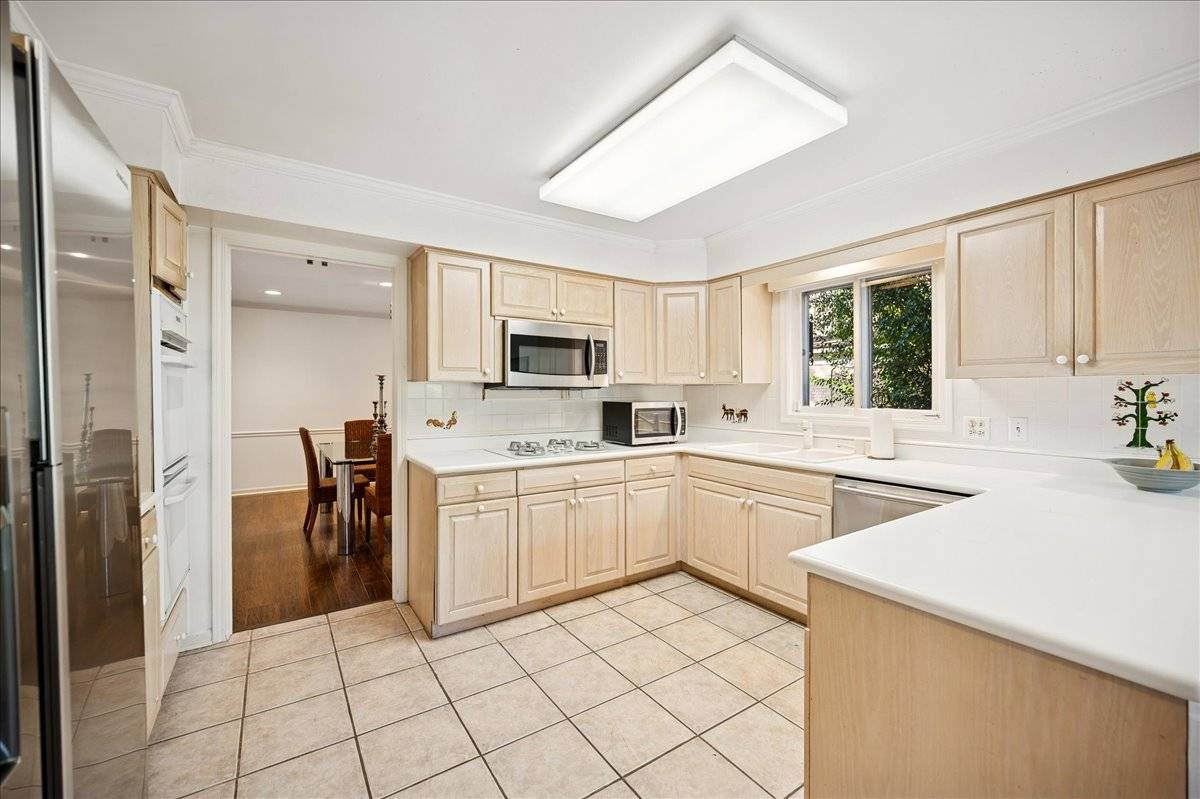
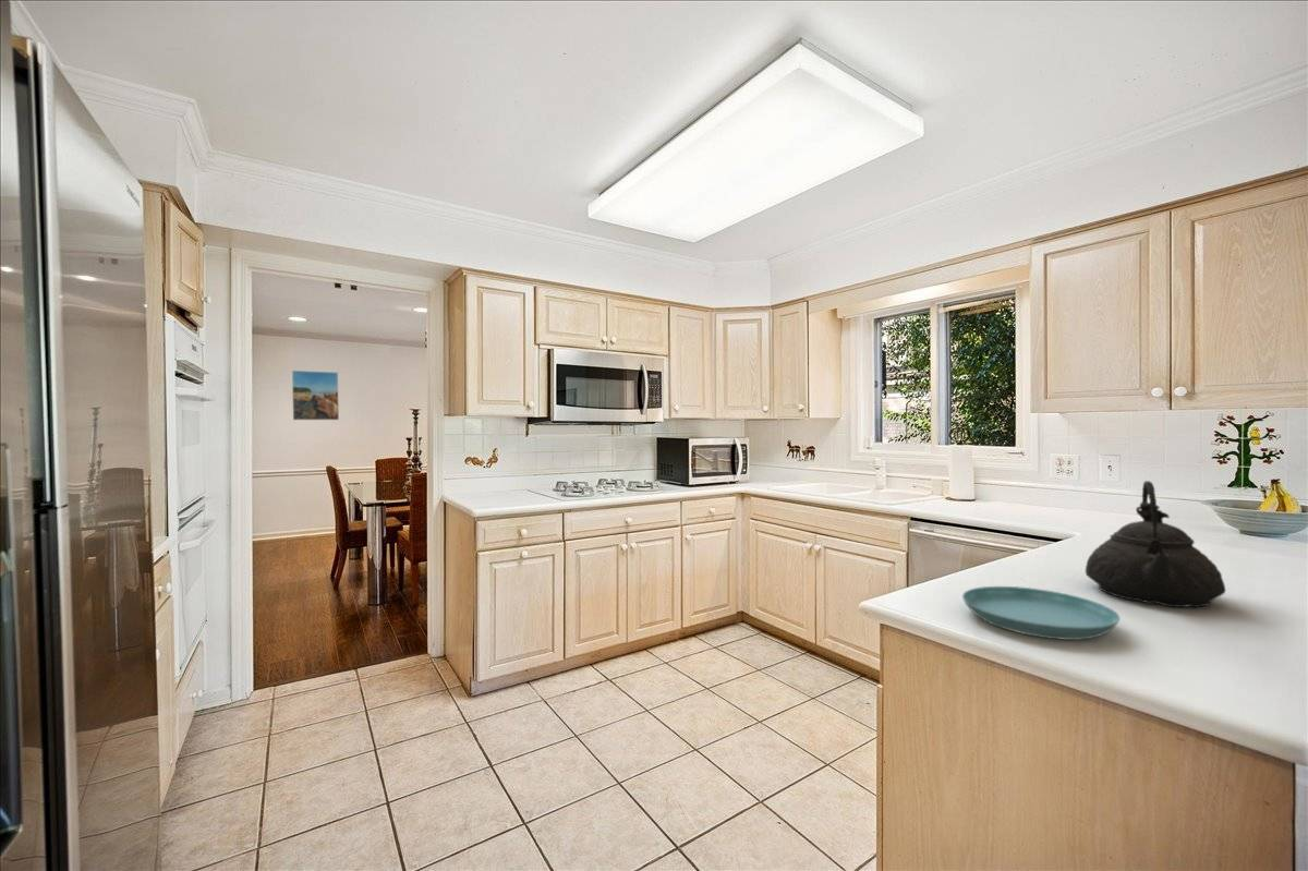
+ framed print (315, 396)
+ saucer (1036, 612)
+ teakettle (1152, 540)
